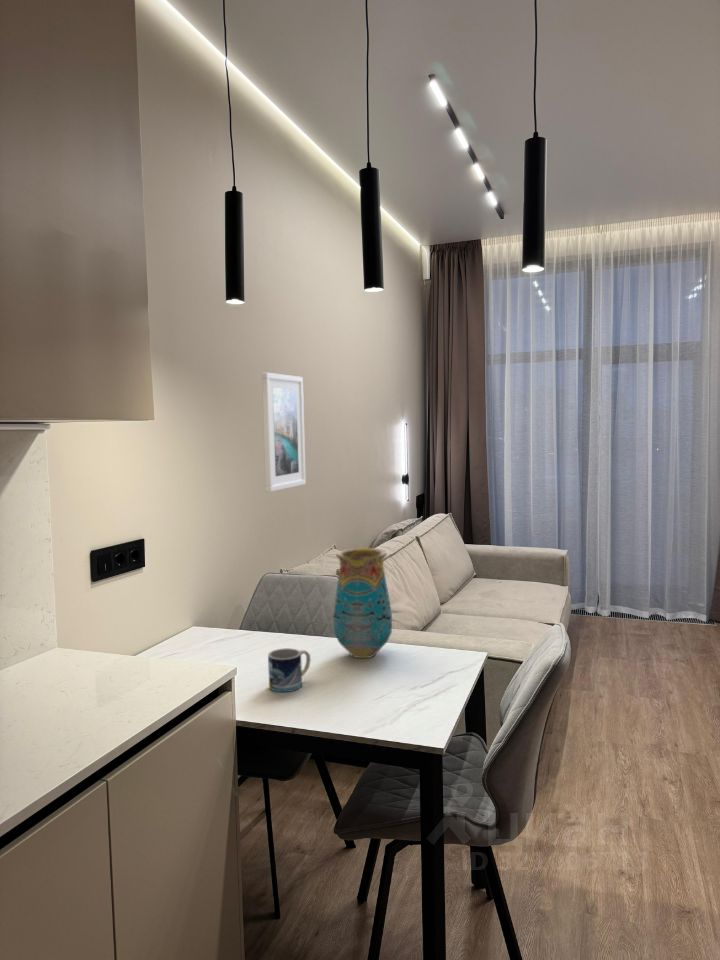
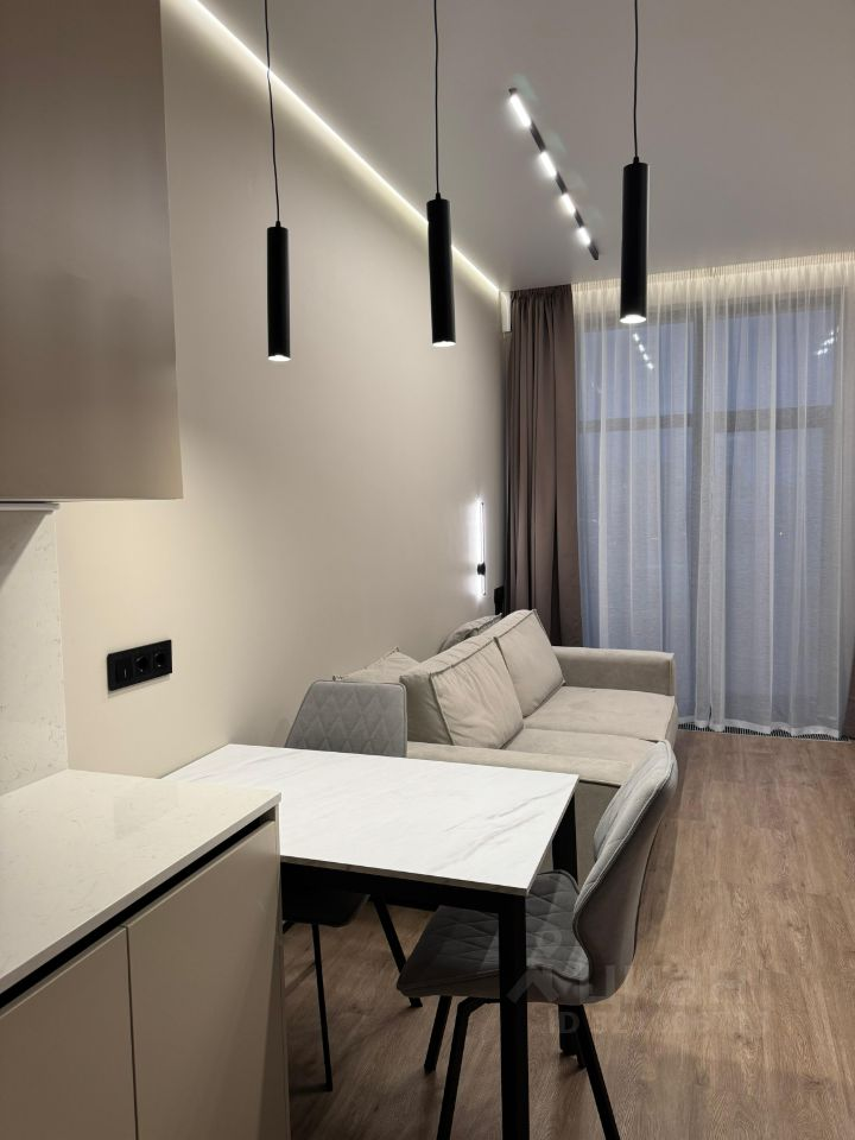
- vase (362, 603)
- mug (290, 668)
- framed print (285, 431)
